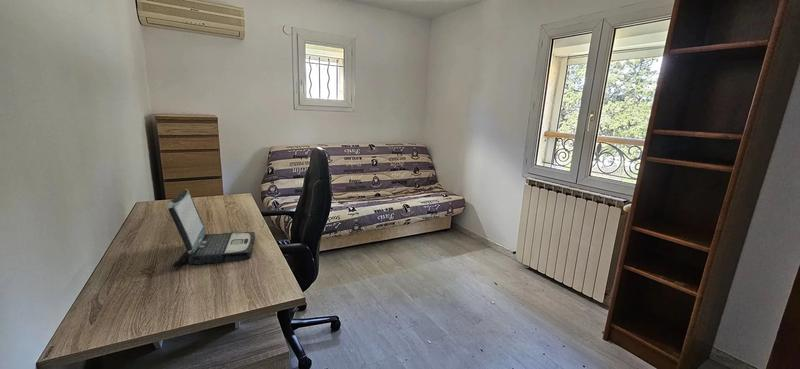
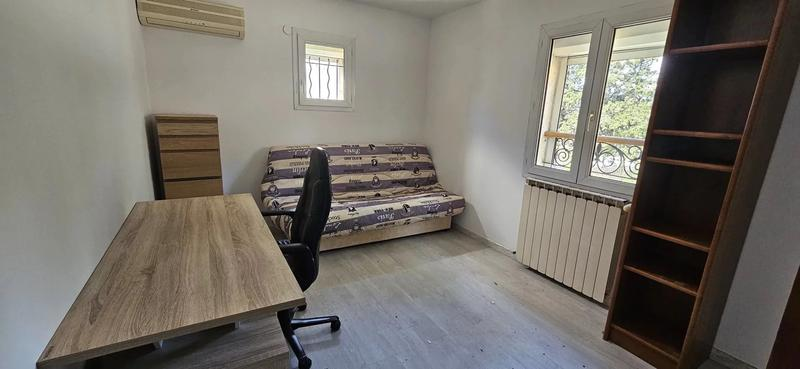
- laptop (204, 226)
